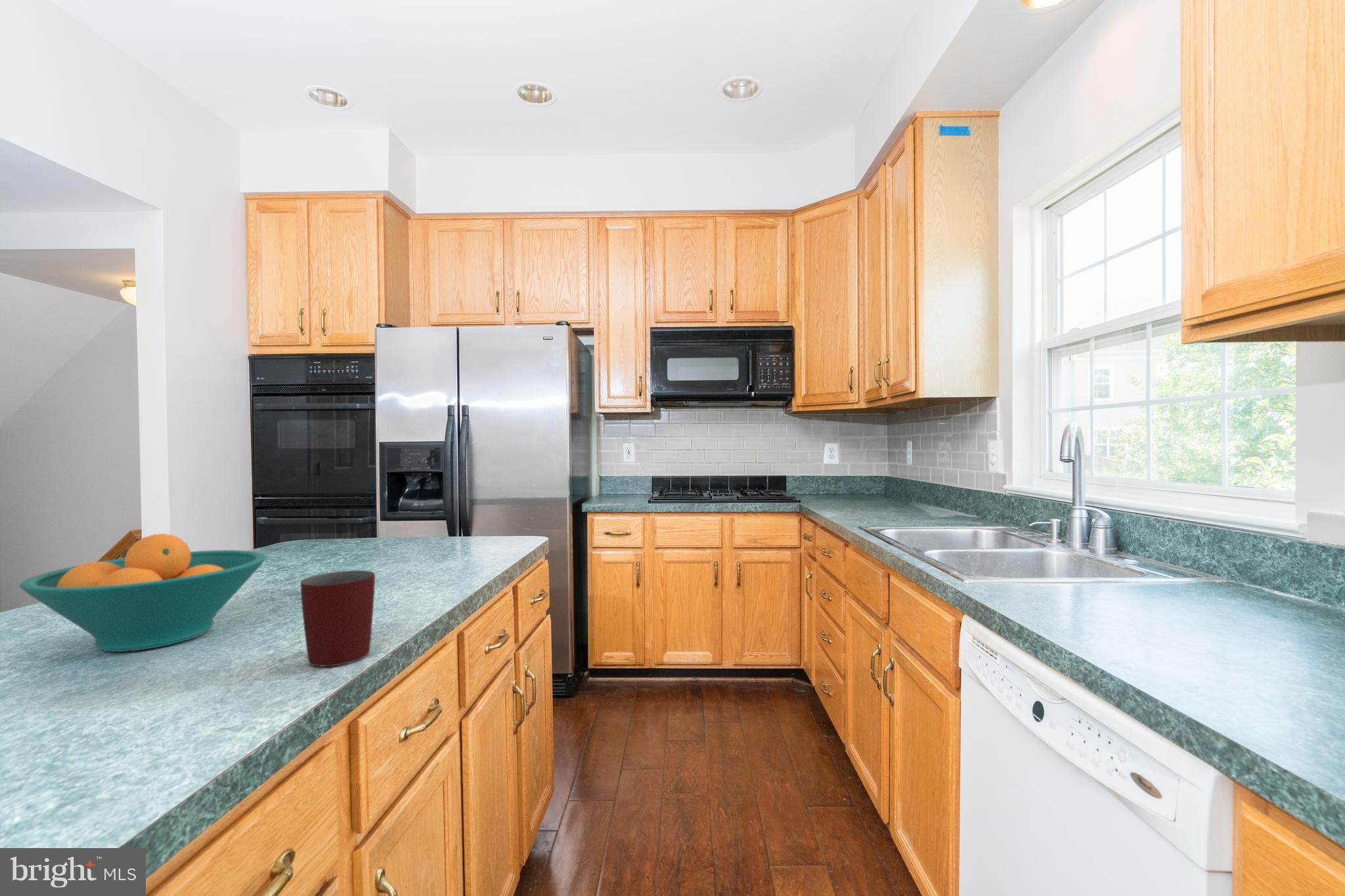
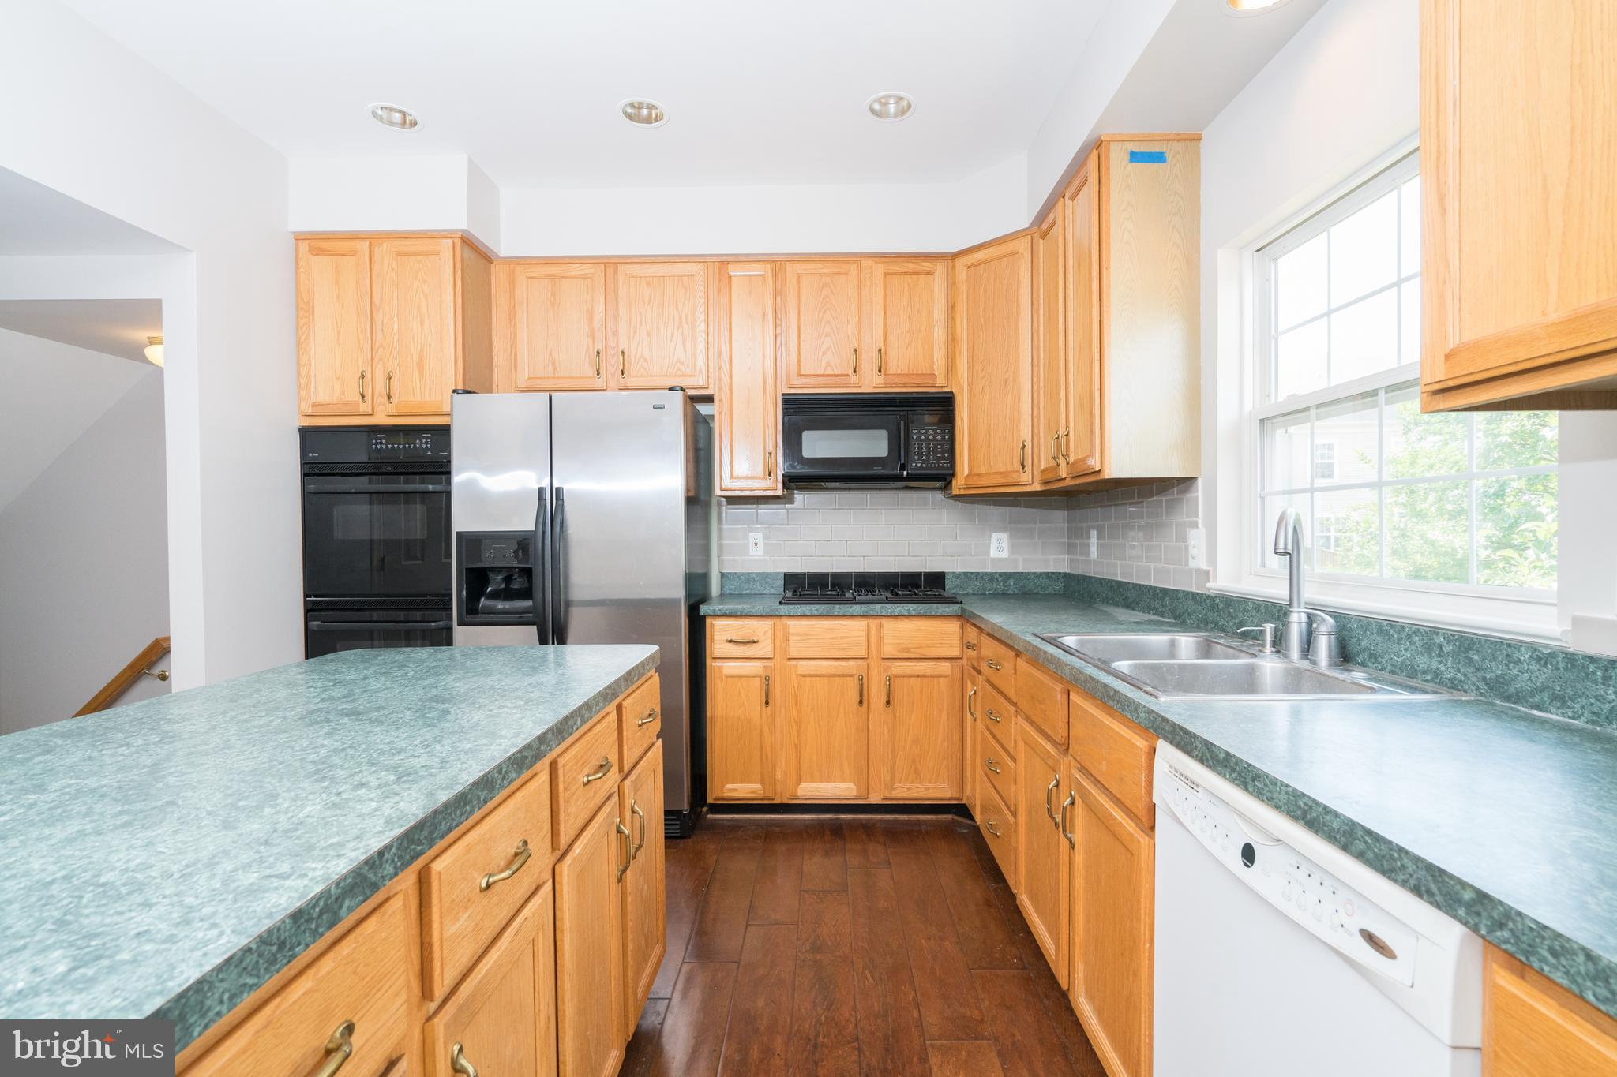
- mug (338, 614)
- fruit bowl (156, 586)
